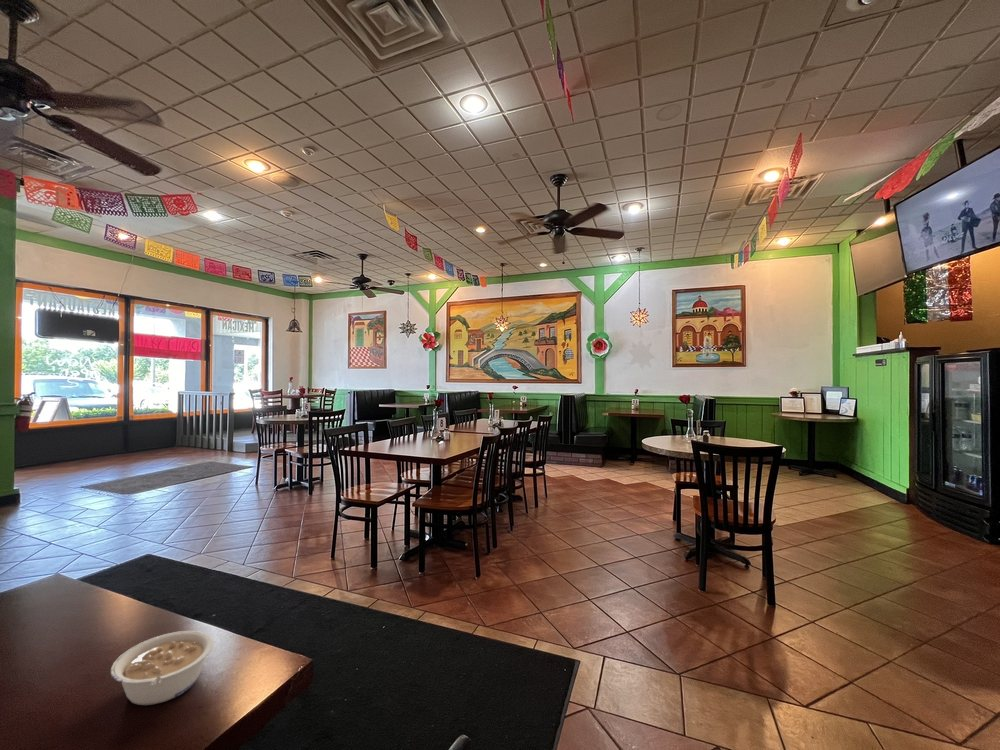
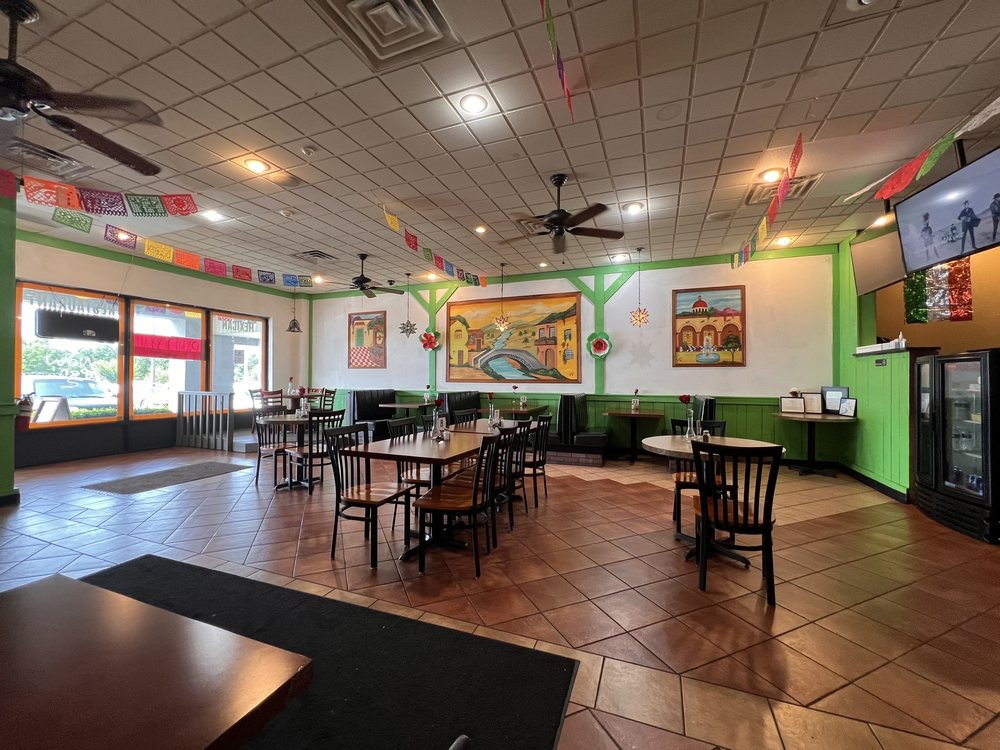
- legume (166, 667)
